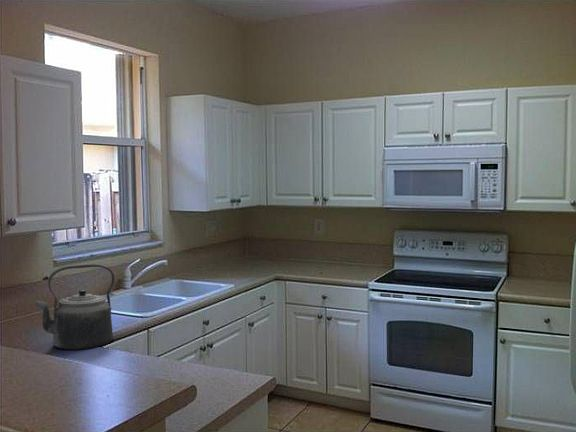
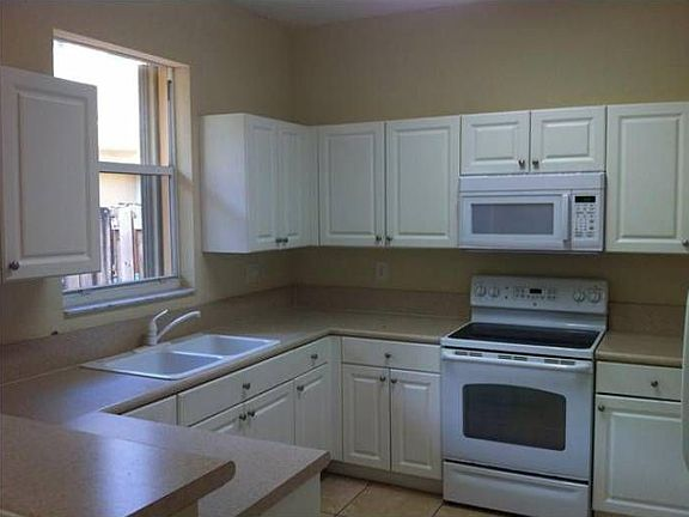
- kettle (76, 304)
